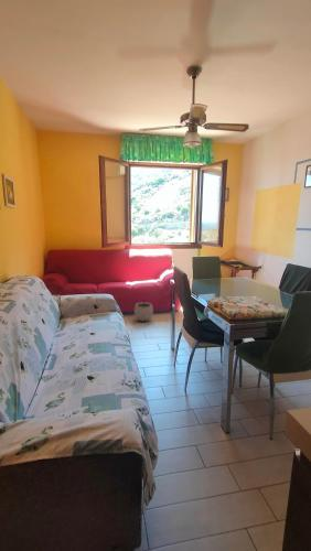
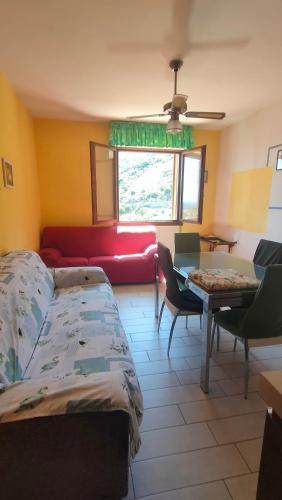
- plant pot (143, 309)
